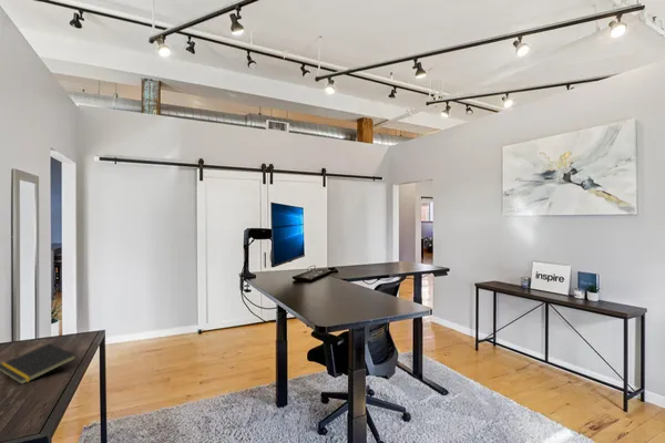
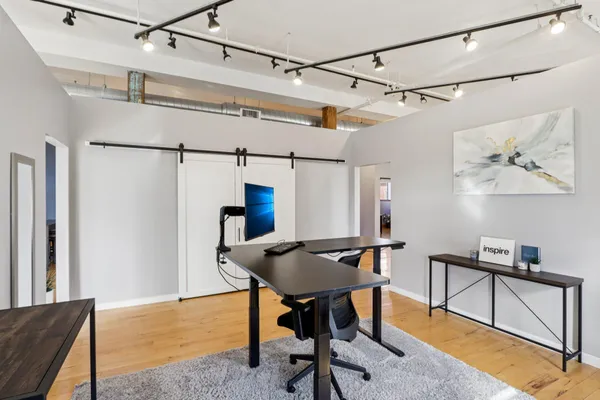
- notepad (37, 361)
